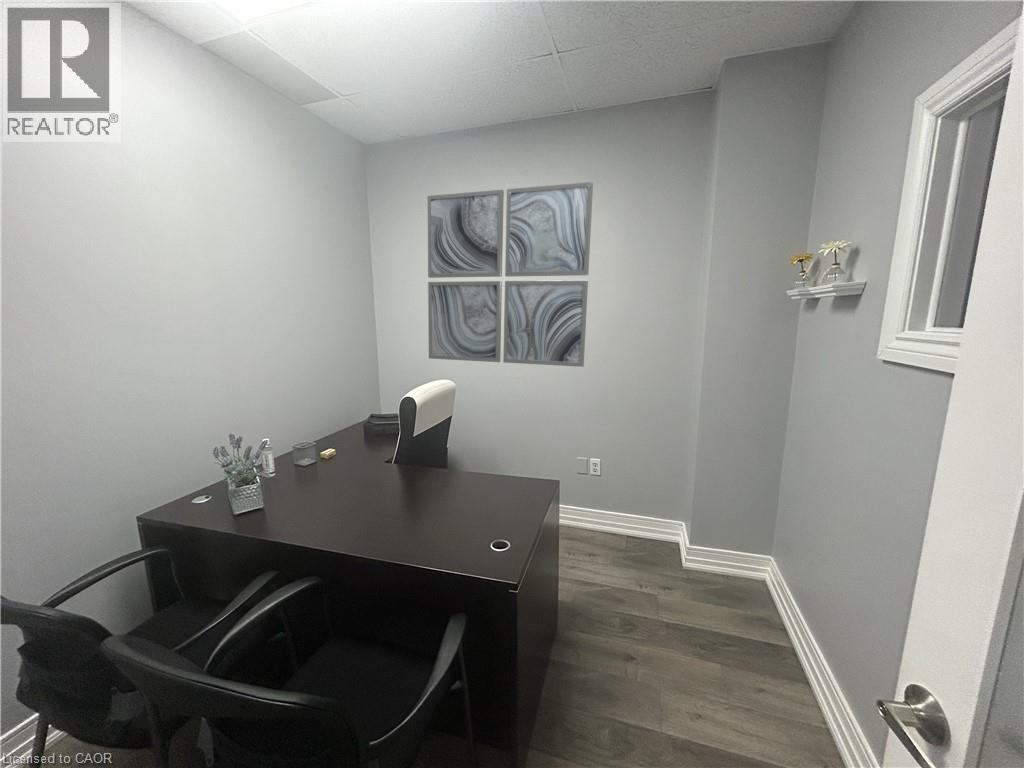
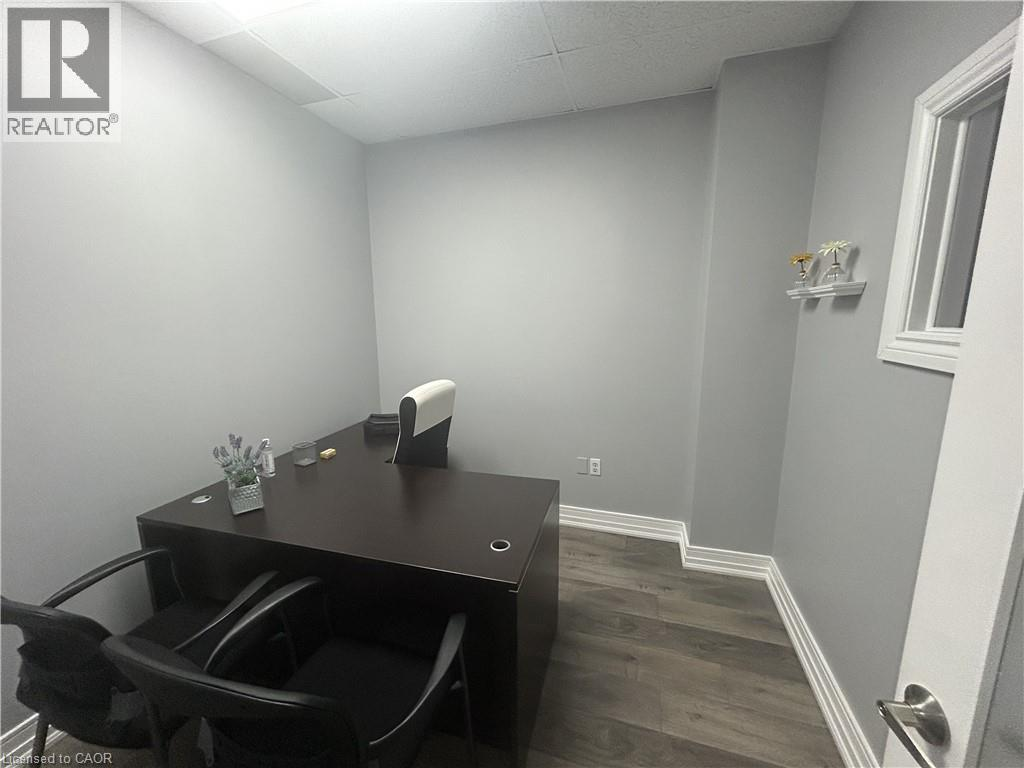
- wall art (501, 276)
